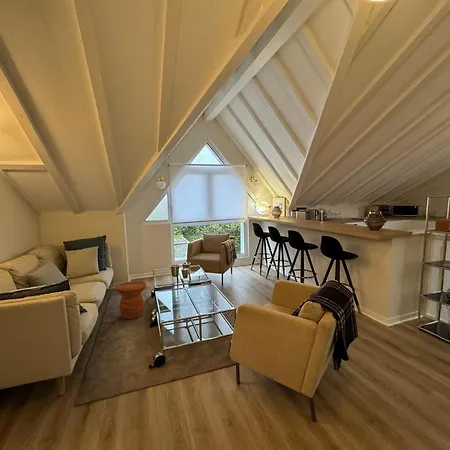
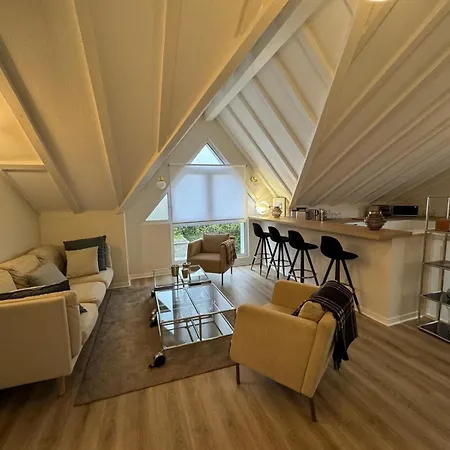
- side table (131, 300)
